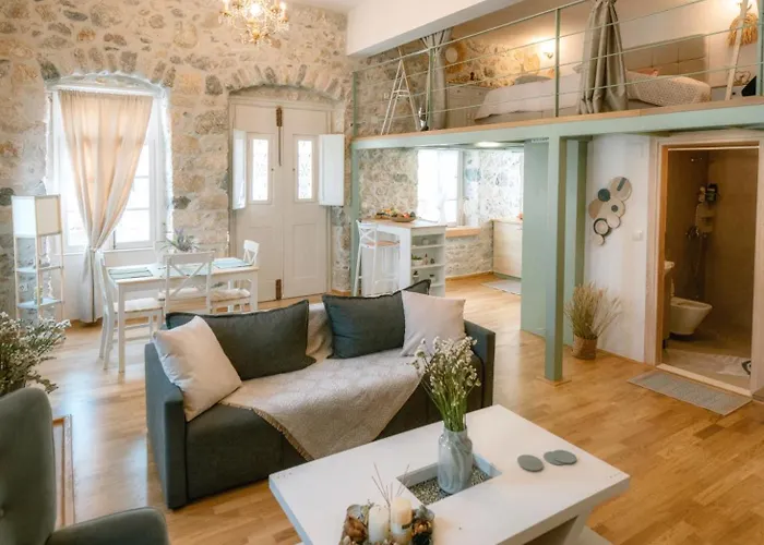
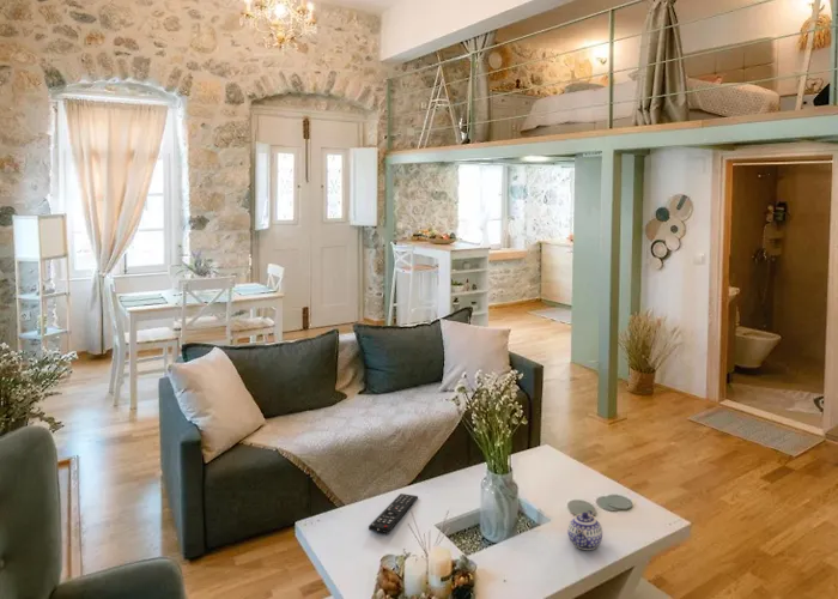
+ teapot (584, 528)
+ remote control (394, 512)
